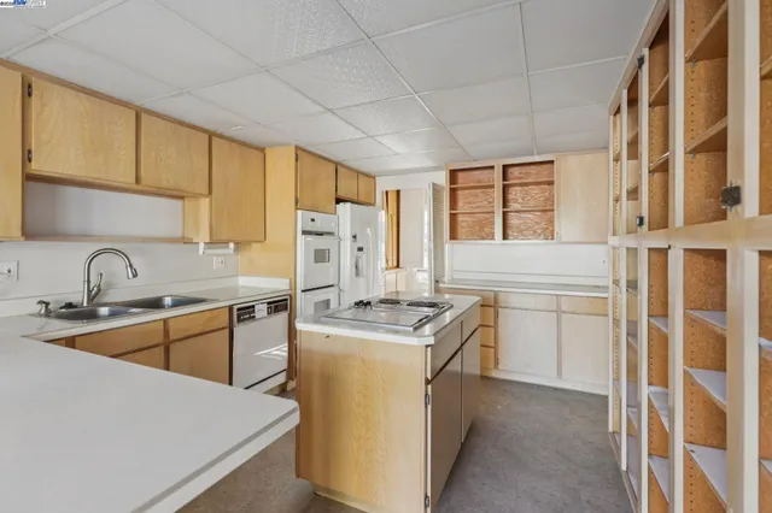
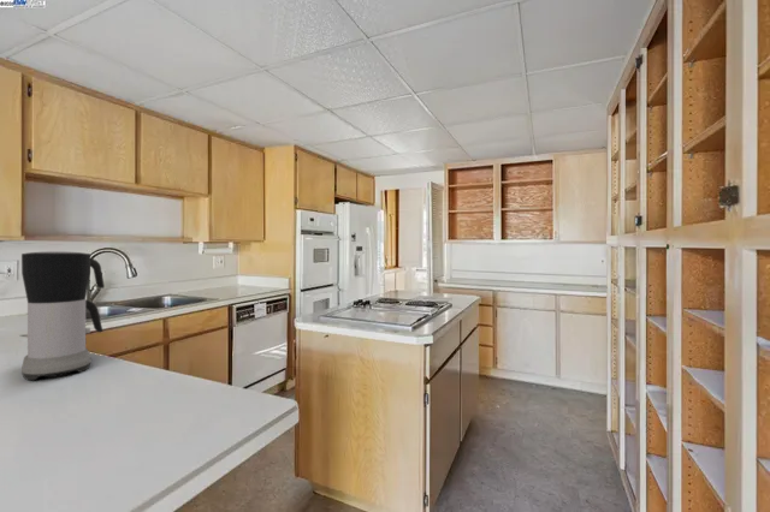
+ coffee maker (66, 308)
